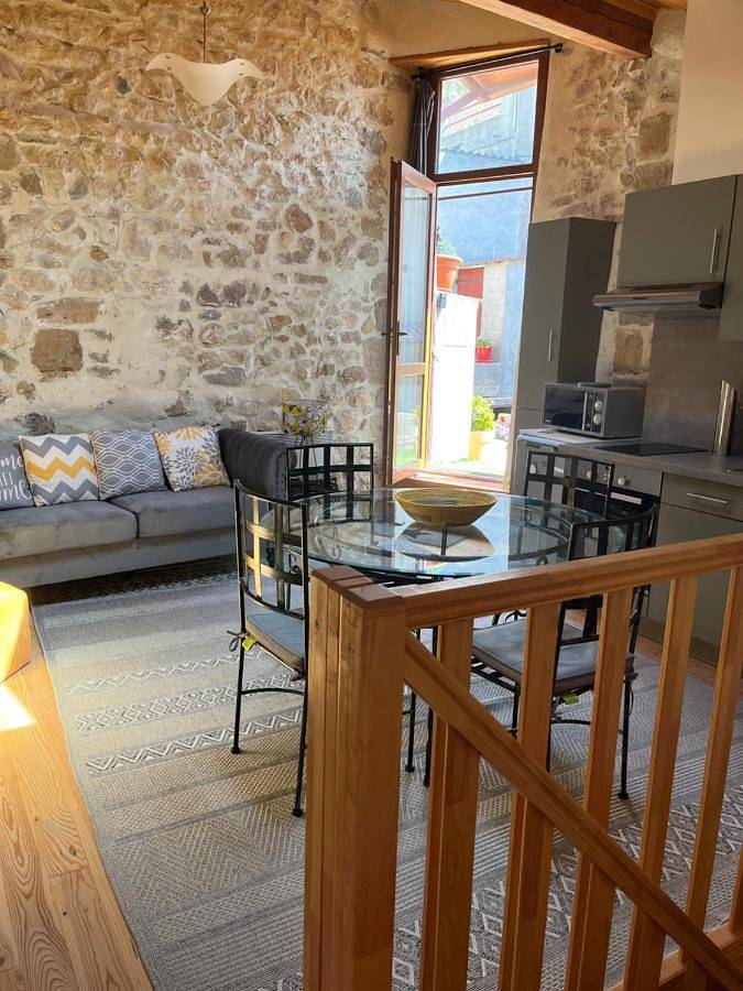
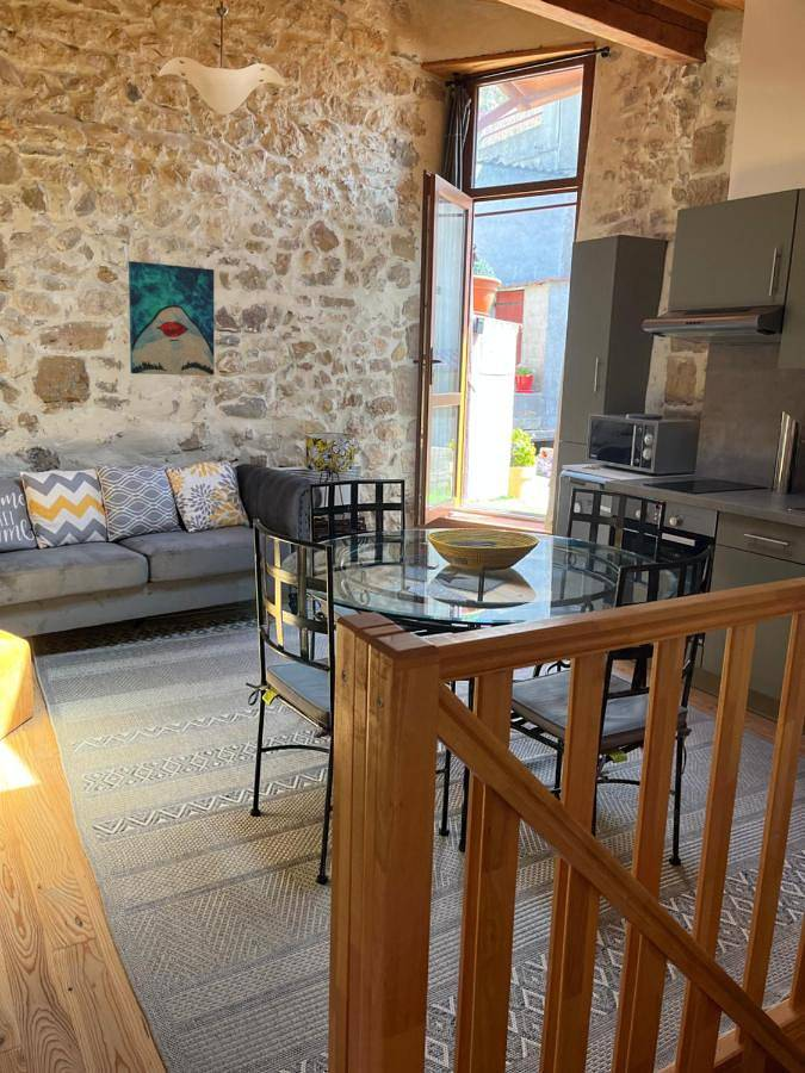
+ wall art (173, 321)
